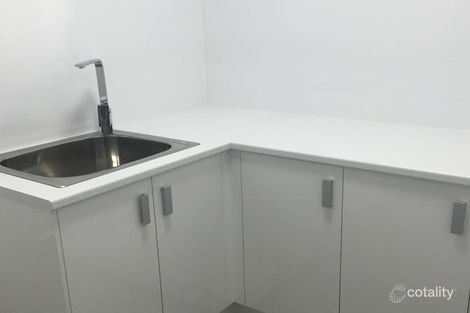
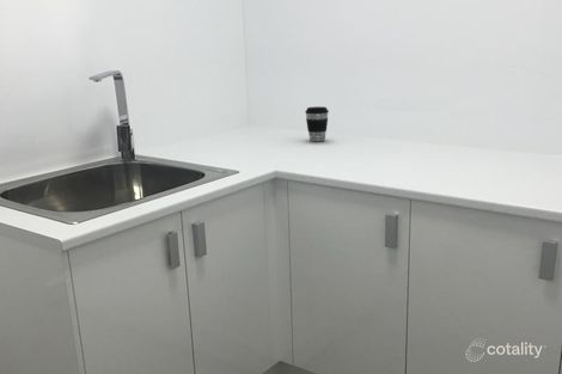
+ coffee cup (317, 123)
